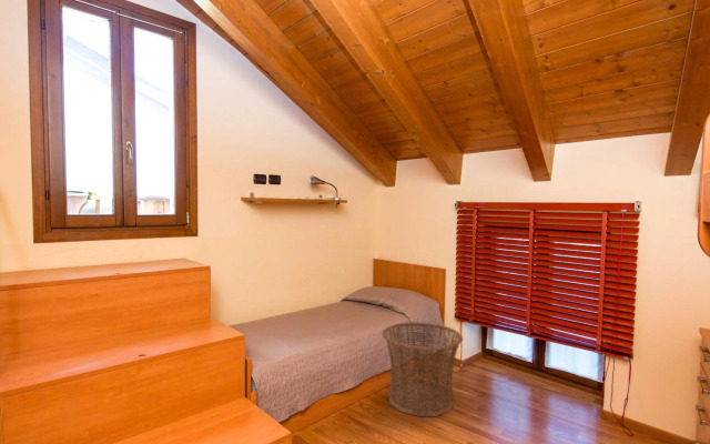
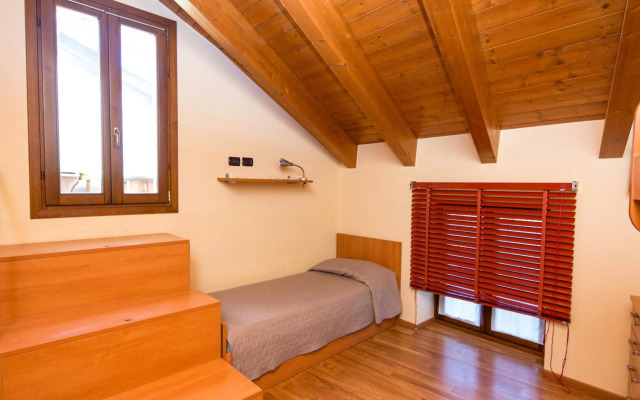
- basket (420, 366)
